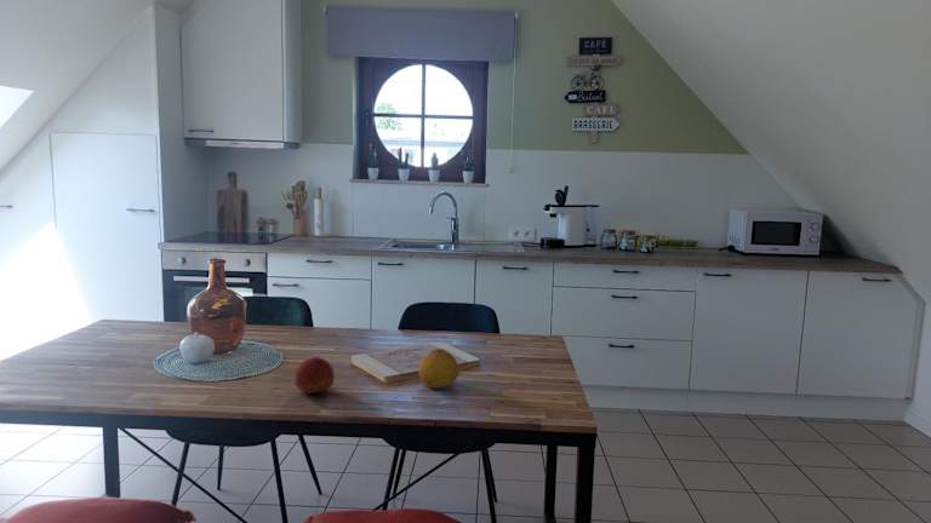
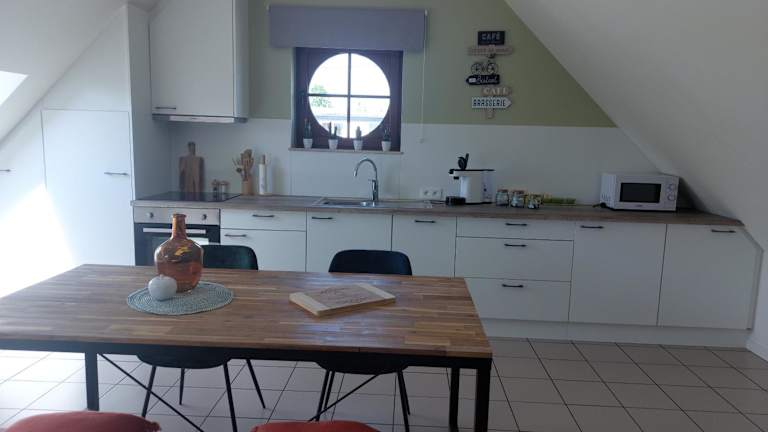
- fruit (438, 367)
- fruit (314, 374)
